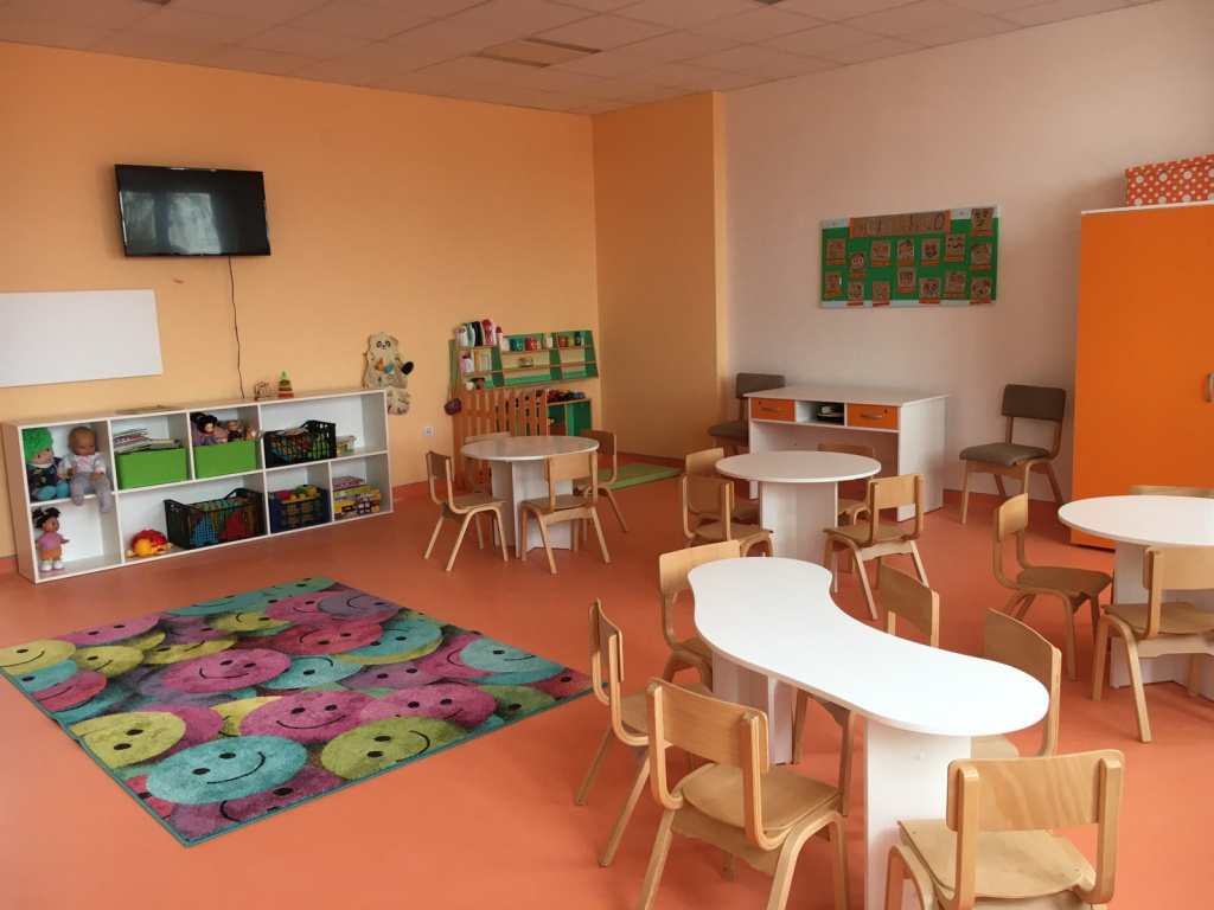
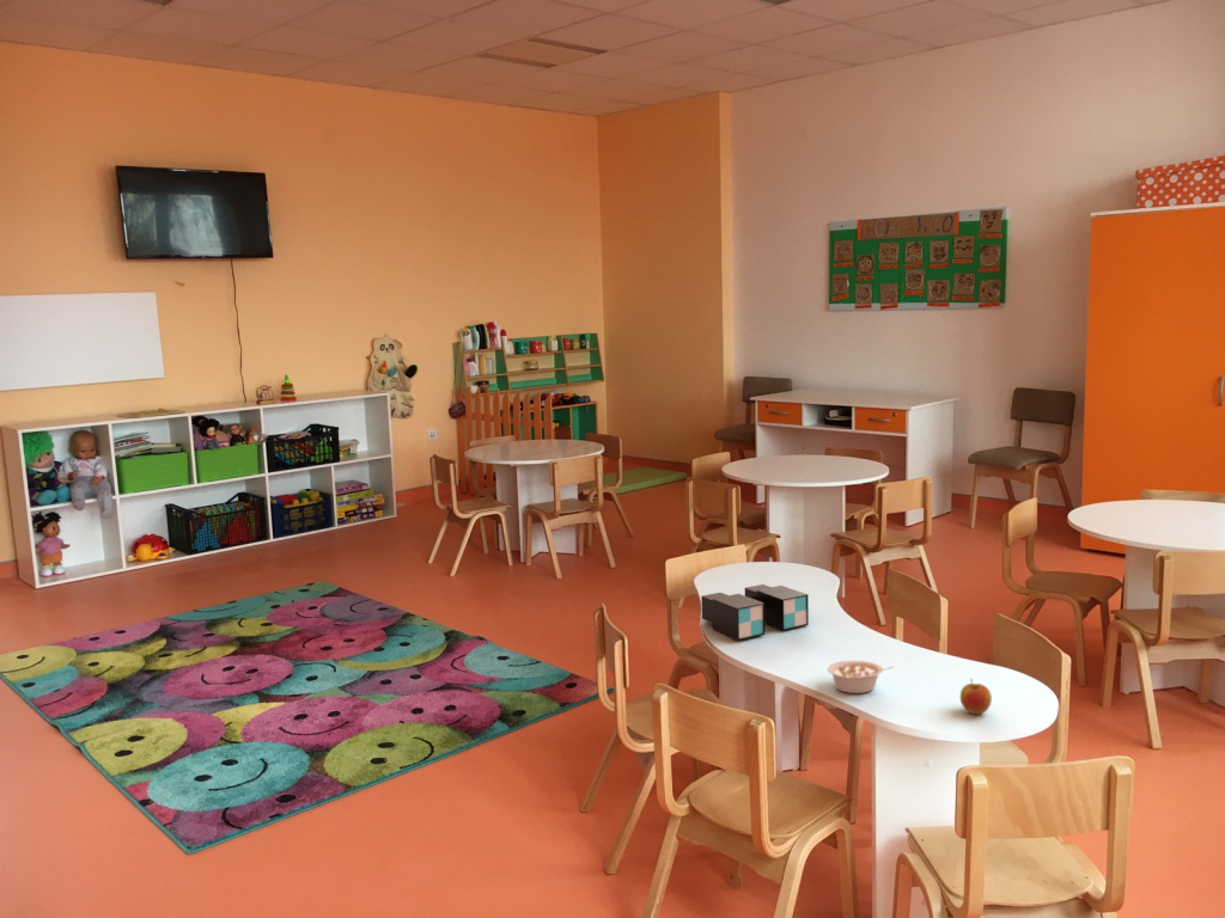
+ legume (857, 675)
+ apple (975, 696)
+ toy blocks (752, 608)
